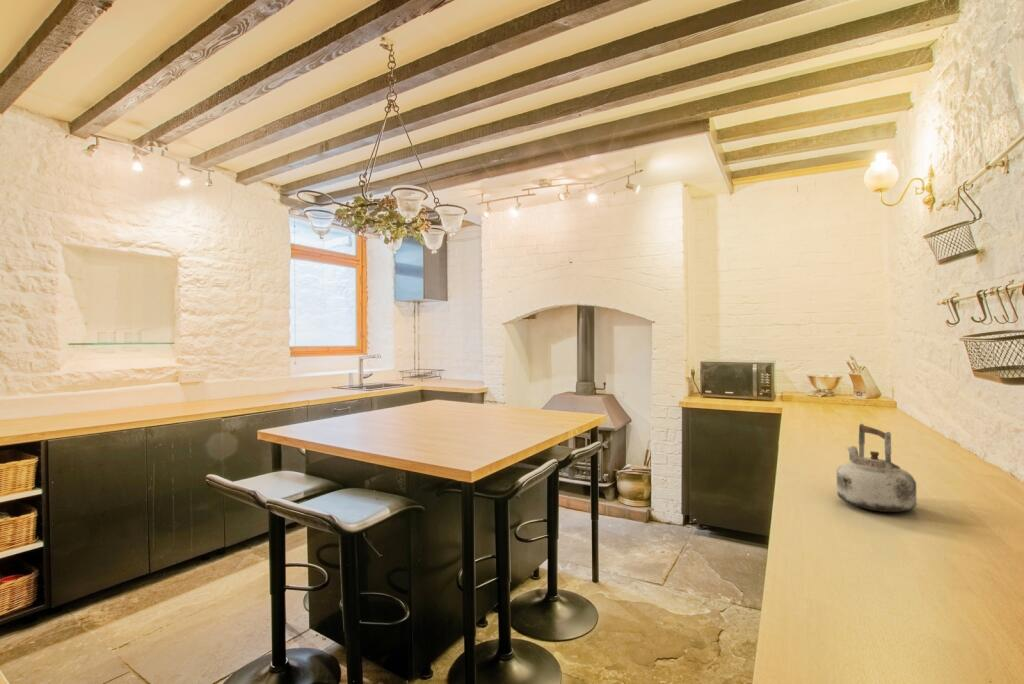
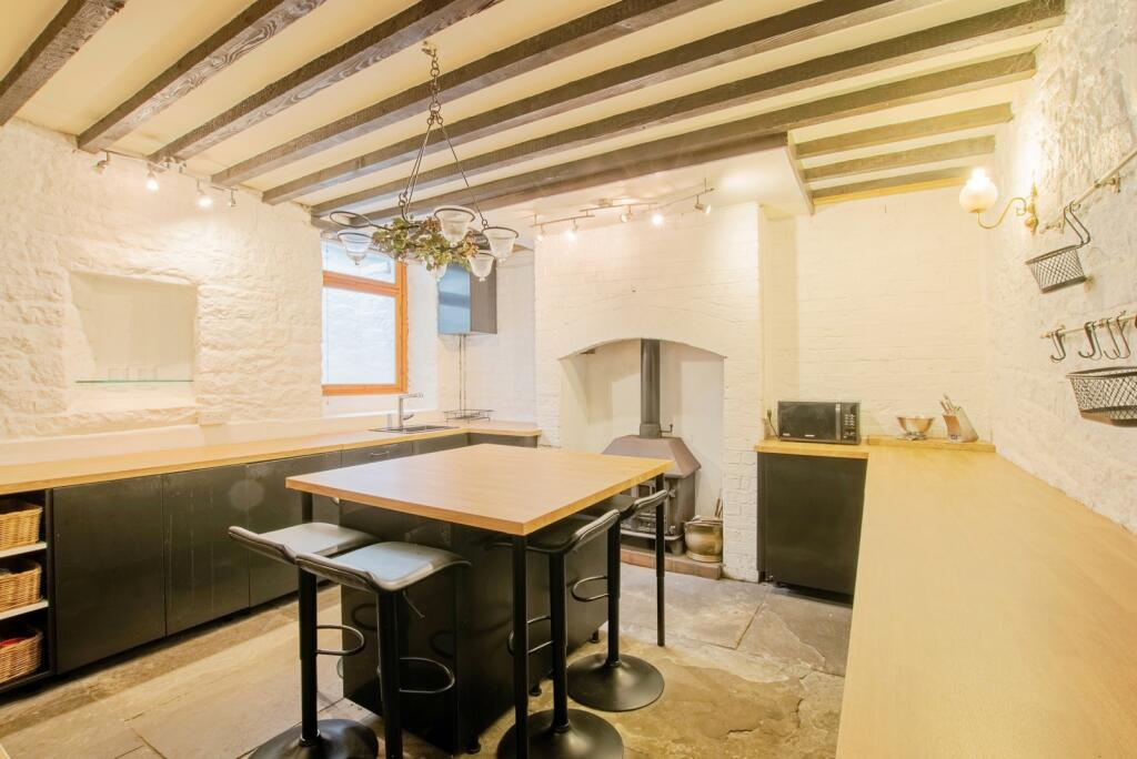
- kettle (869, 464)
